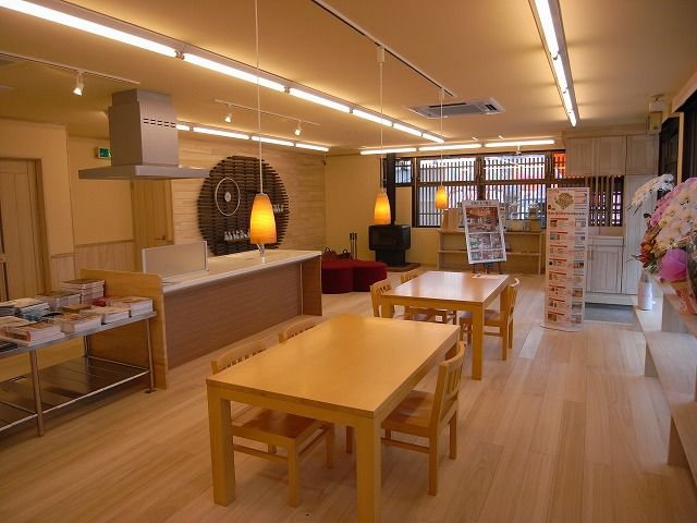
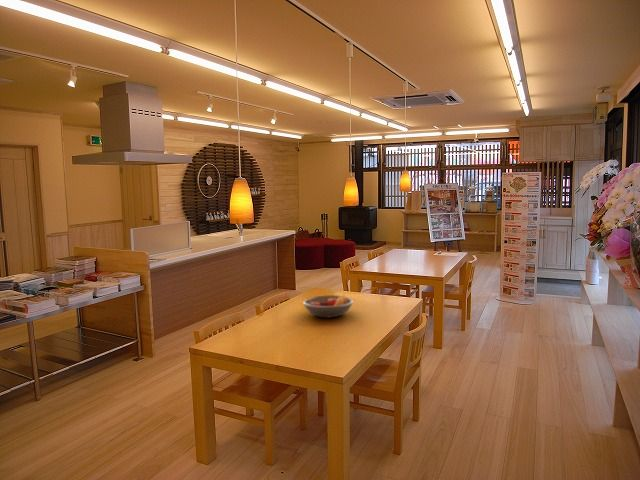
+ fruit bowl (328, 306)
